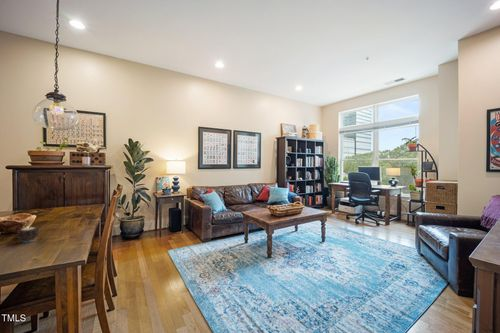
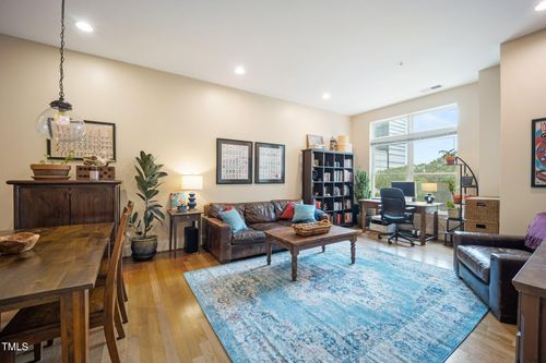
- candle (28, 233)
